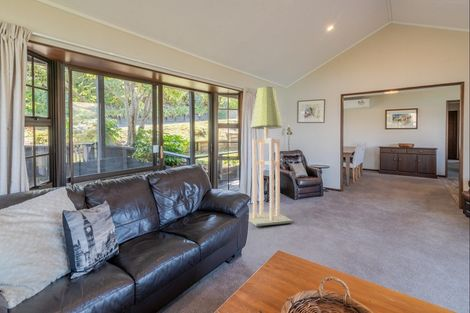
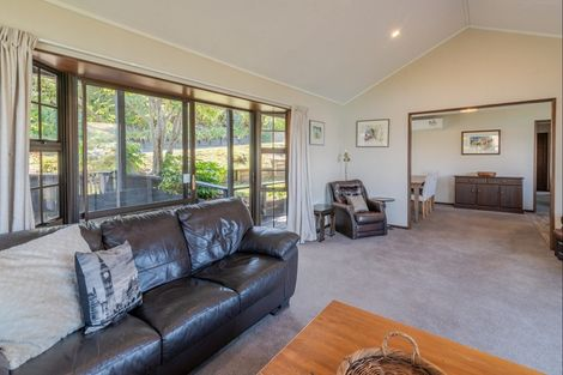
- floor lamp (262, 154)
